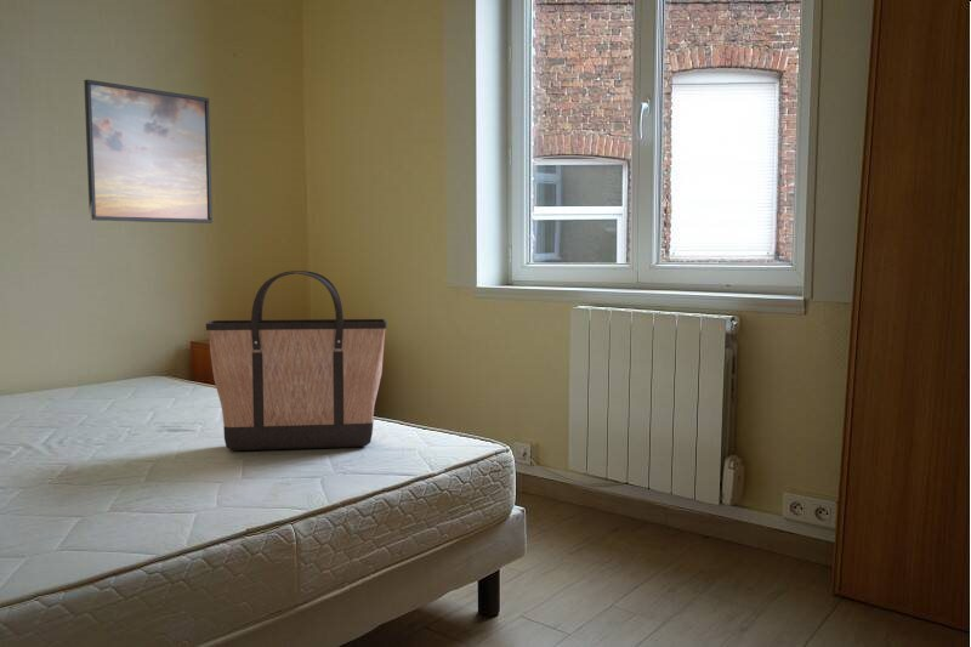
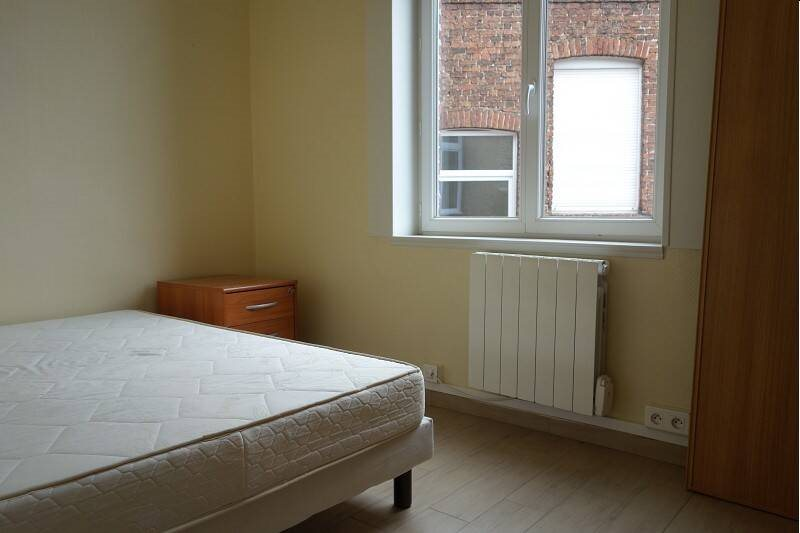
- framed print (152, 155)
- shopping bag (299, 359)
